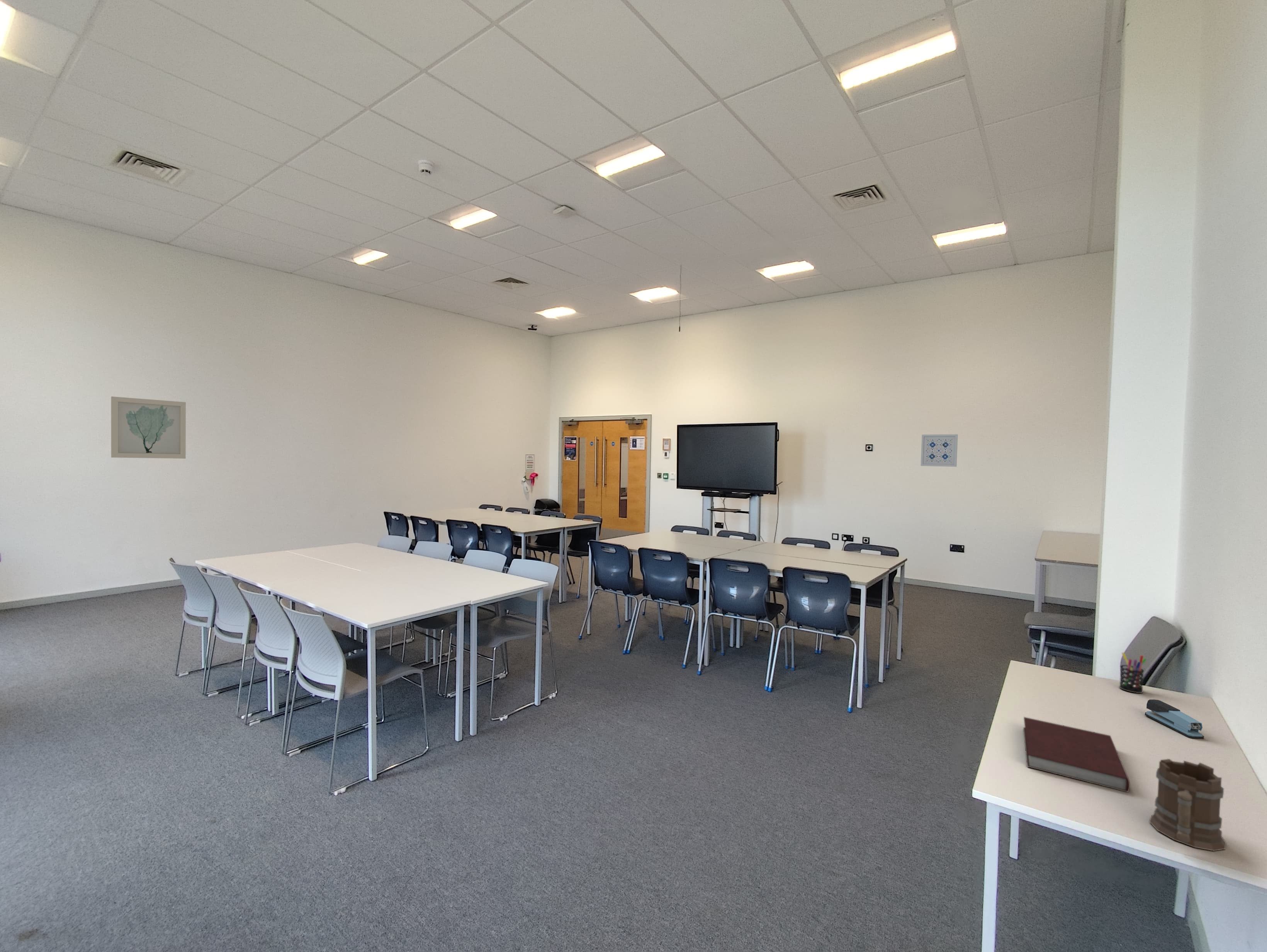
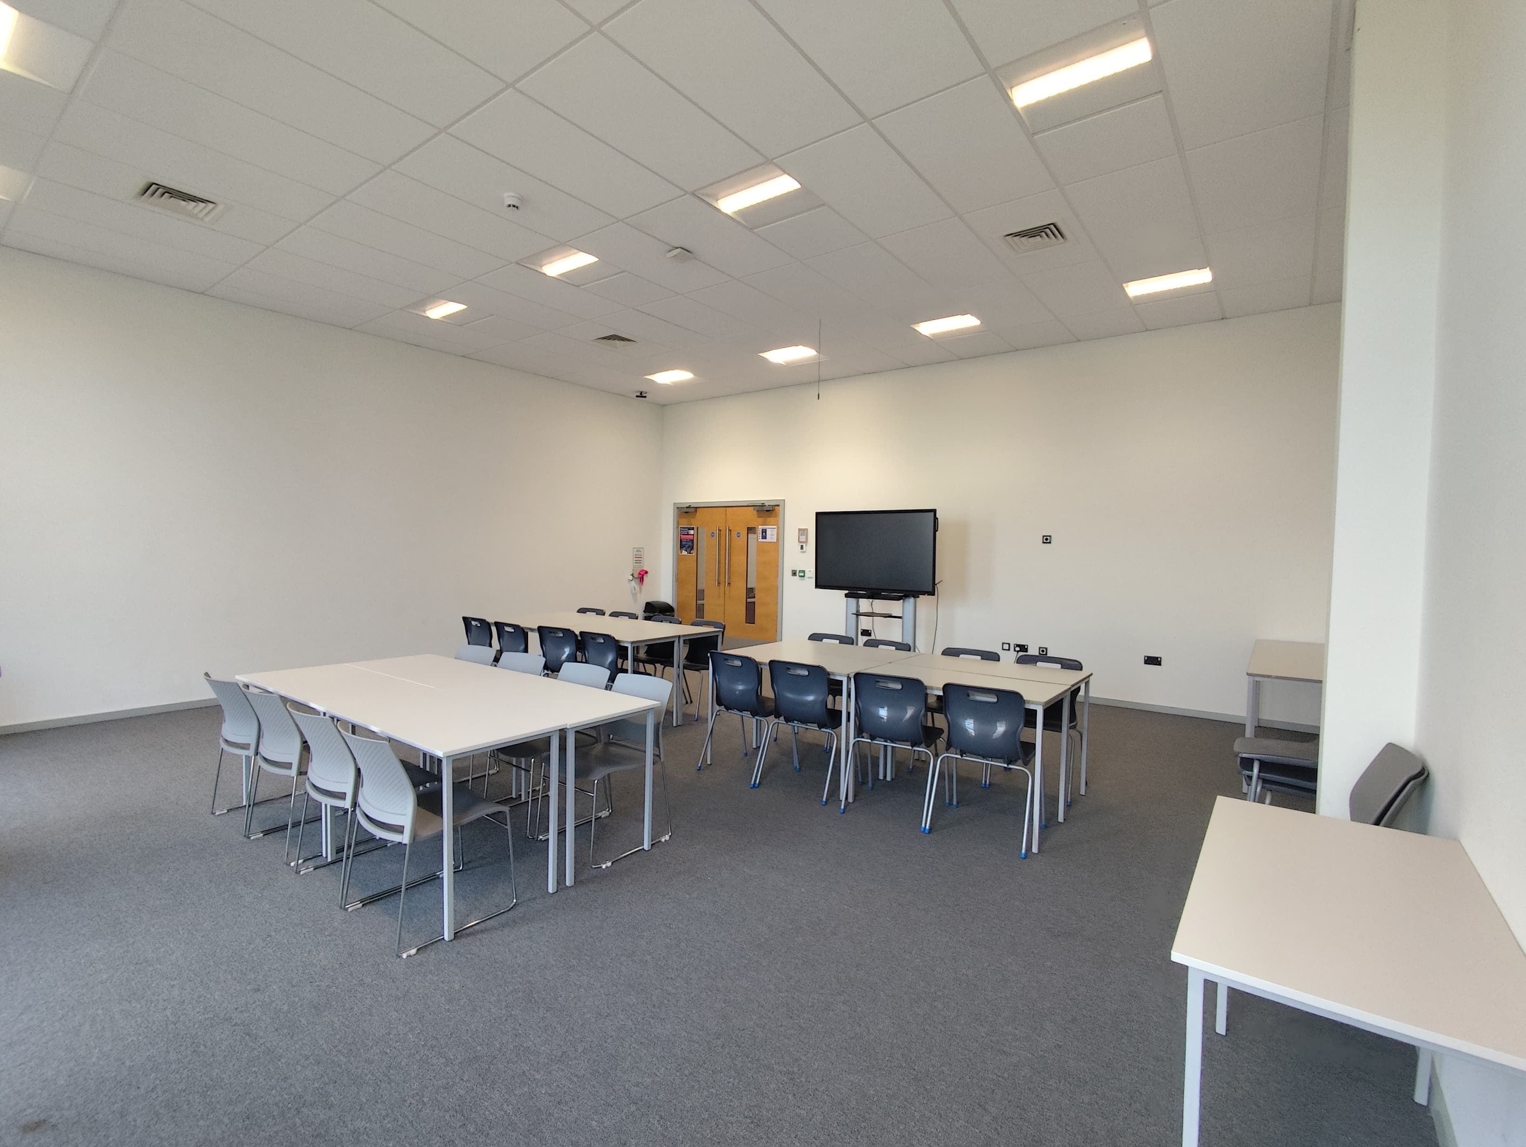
- pen holder (1135, 671)
- wall art (149, 428)
- mug (1187, 804)
- stapler (1173, 717)
- notebook (1071, 751)
- wall art (939, 450)
